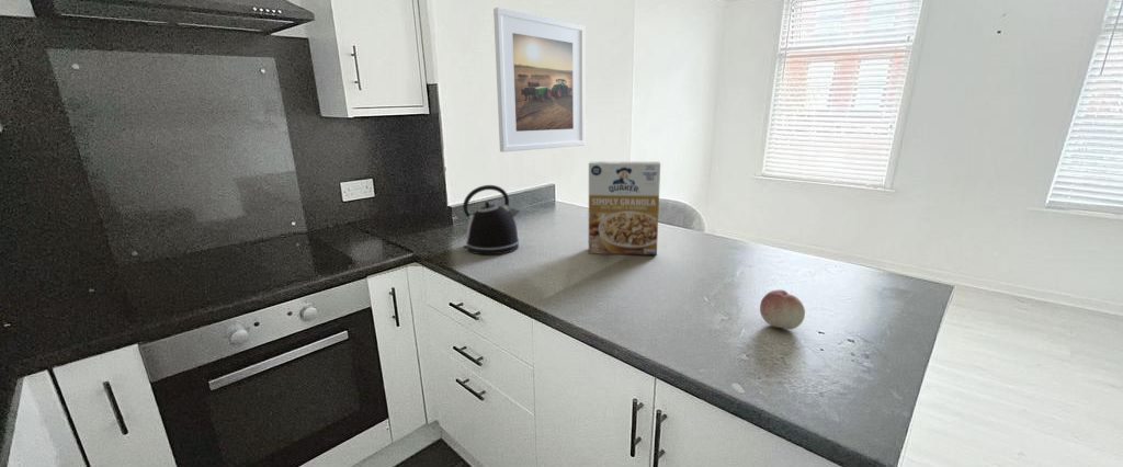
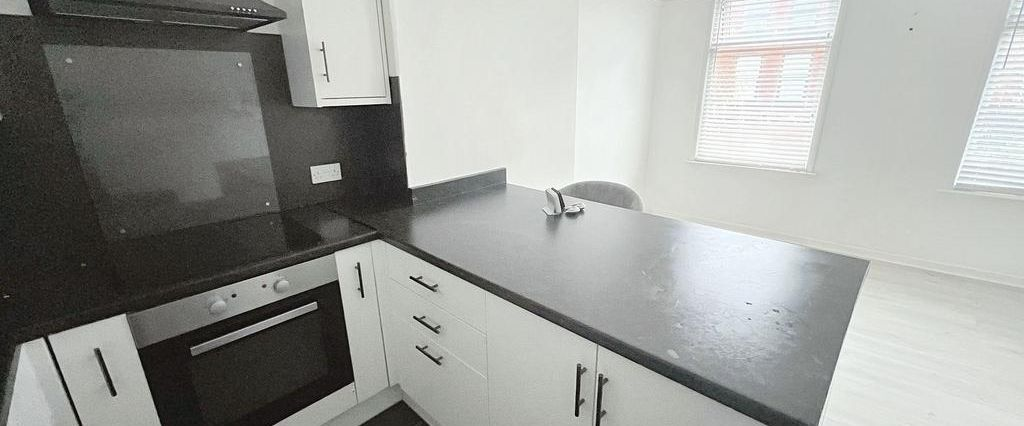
- fruit (782, 309)
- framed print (544, 84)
- kettle (491, 216)
- cereal box (623, 207)
